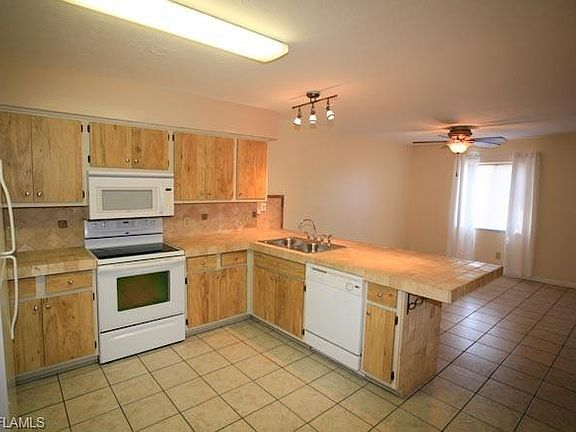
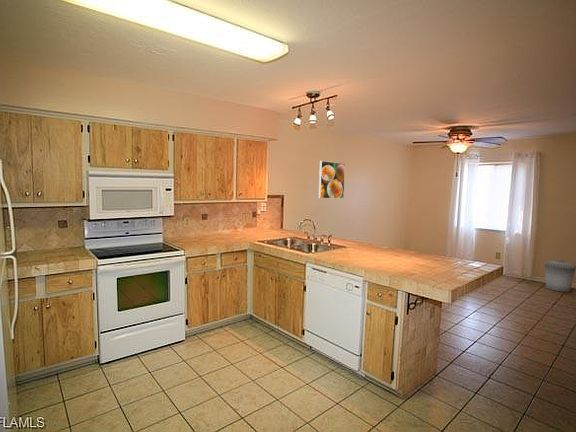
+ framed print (332, 180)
+ trash can (559, 274)
